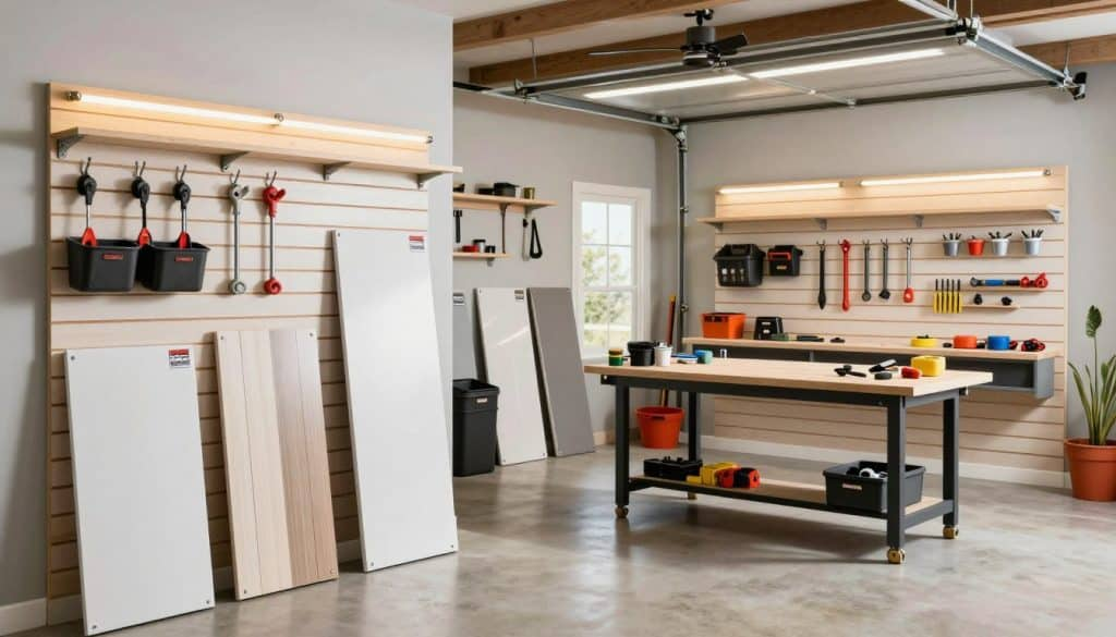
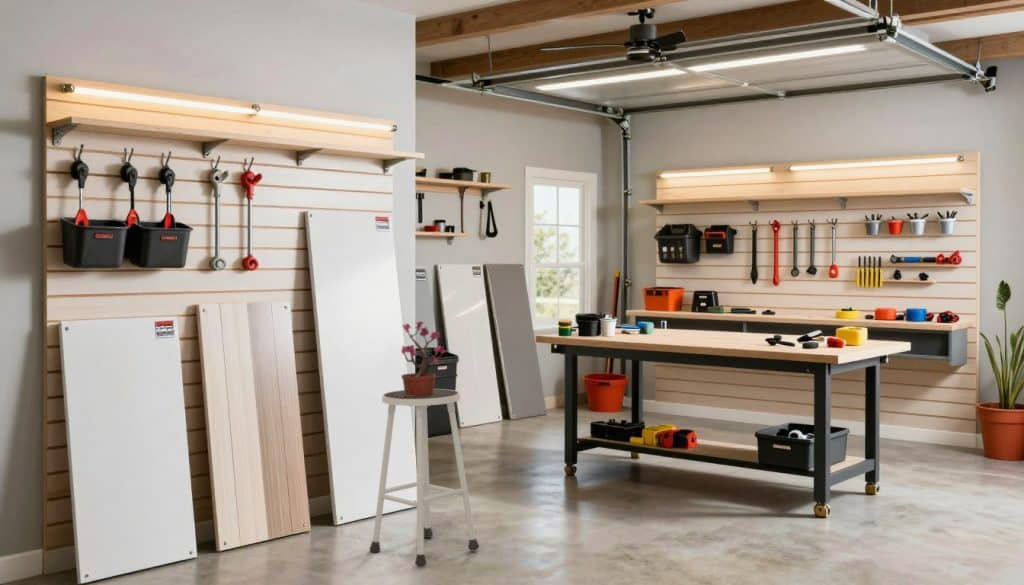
+ potted plant (415, 355)
+ stool (422, 472)
